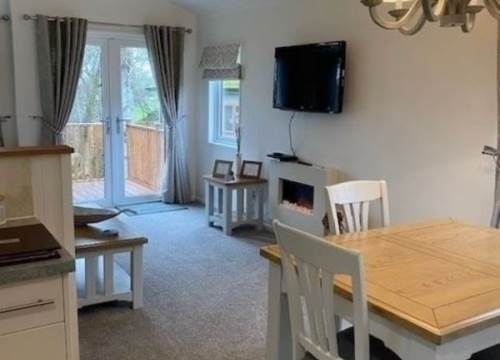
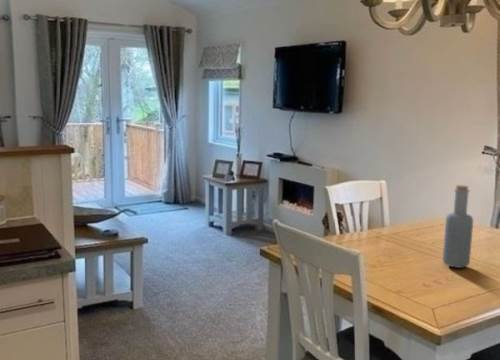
+ bottle (458, 226)
